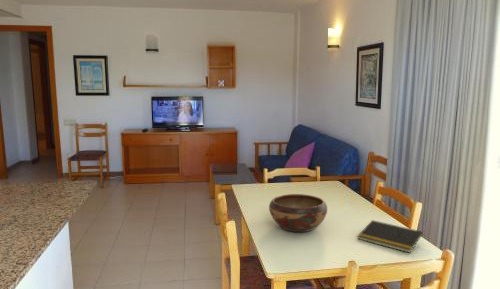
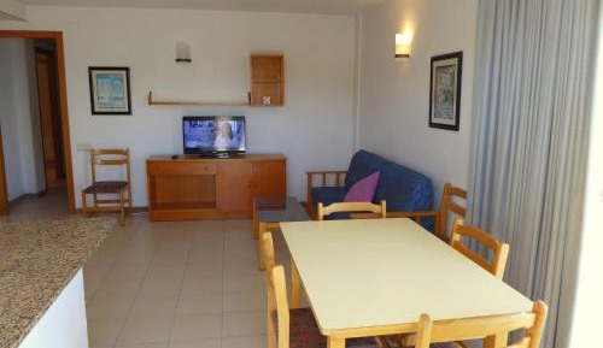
- decorative bowl (297, 213)
- notepad (389, 235)
